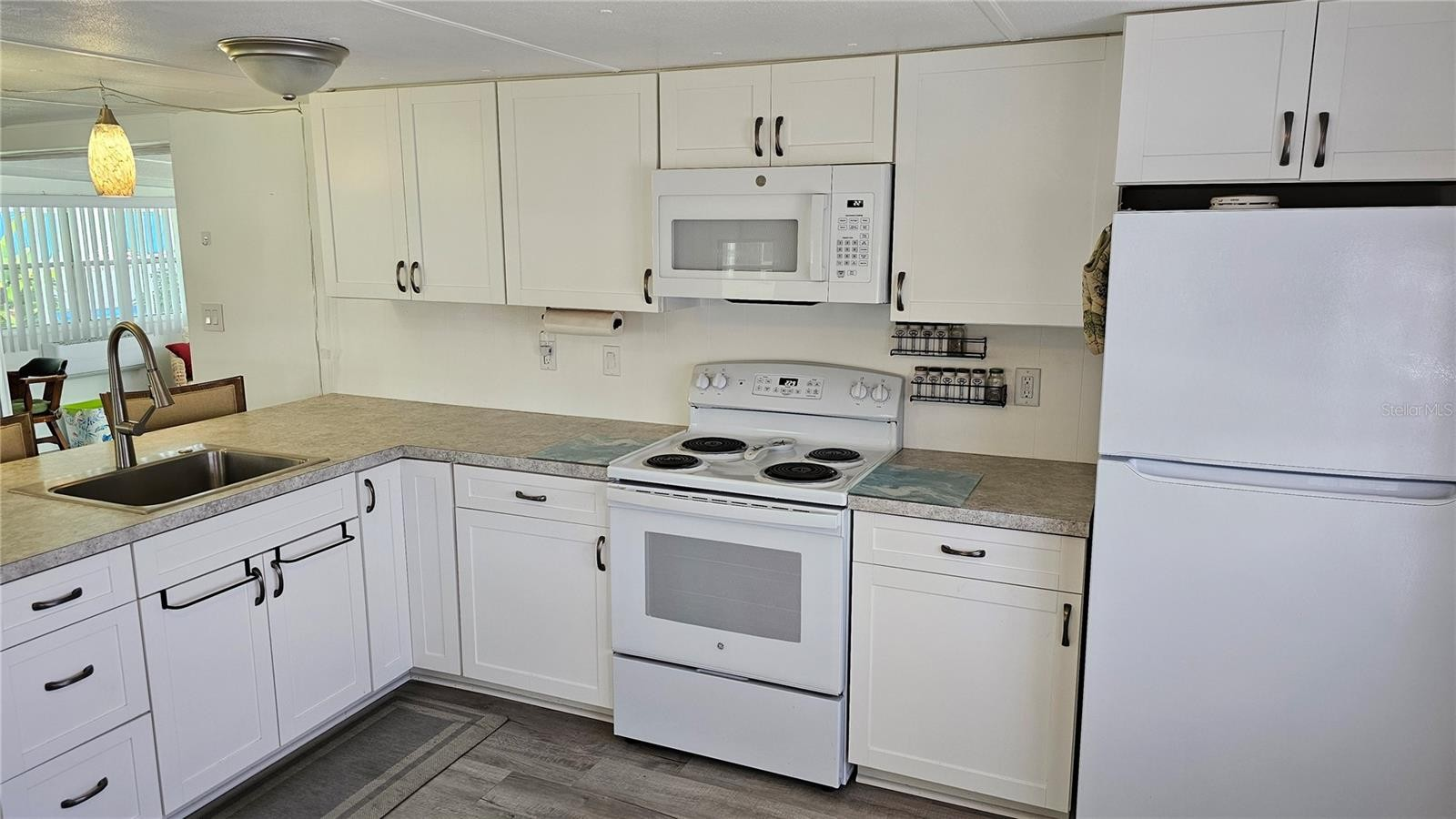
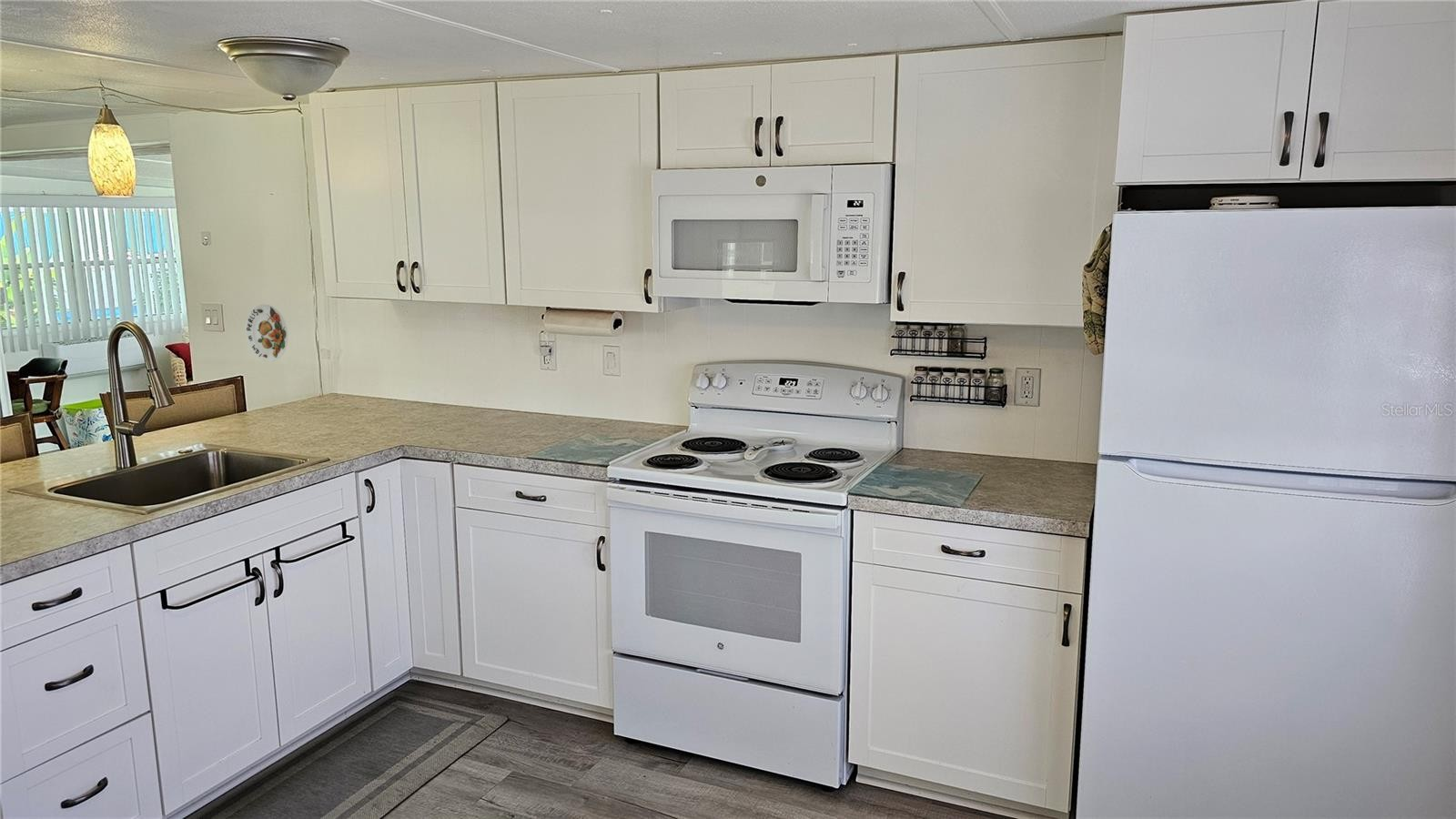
+ decorative plate (267, 332)
